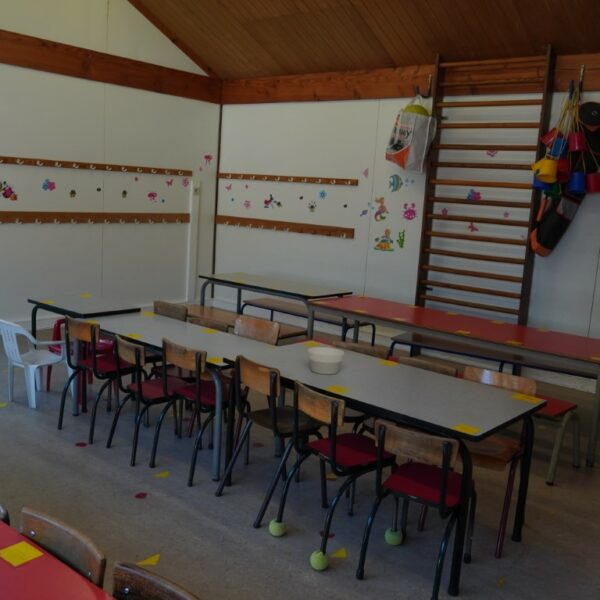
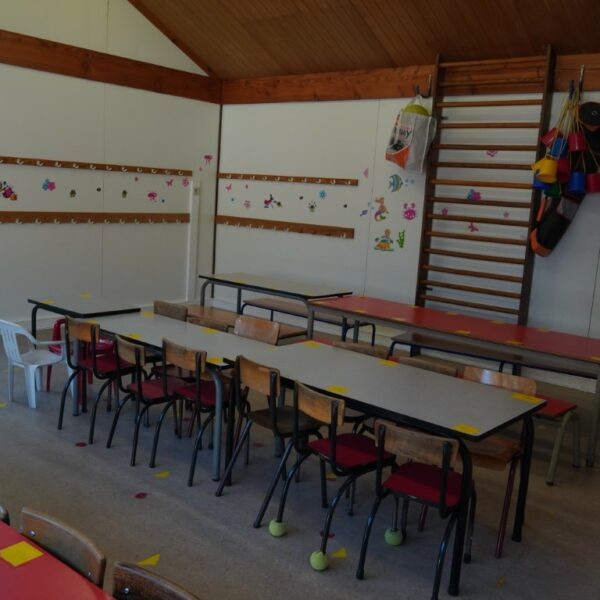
- bowl (325, 361)
